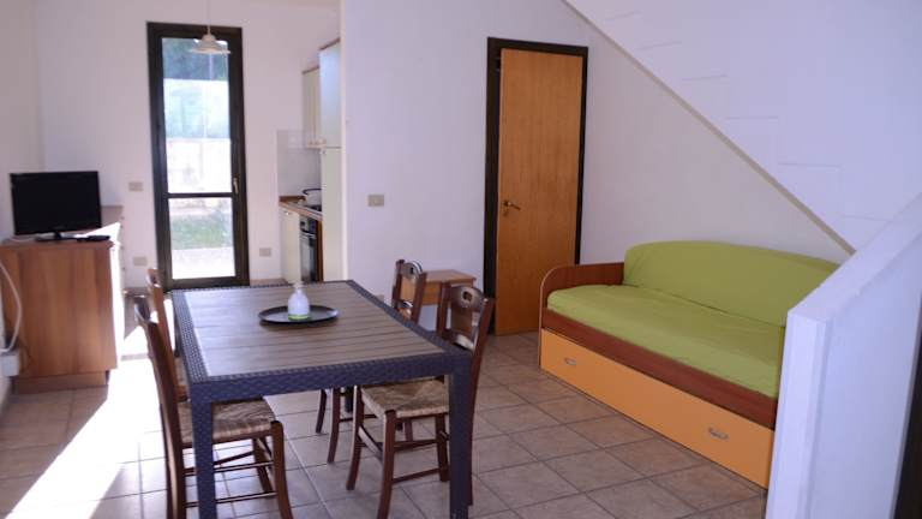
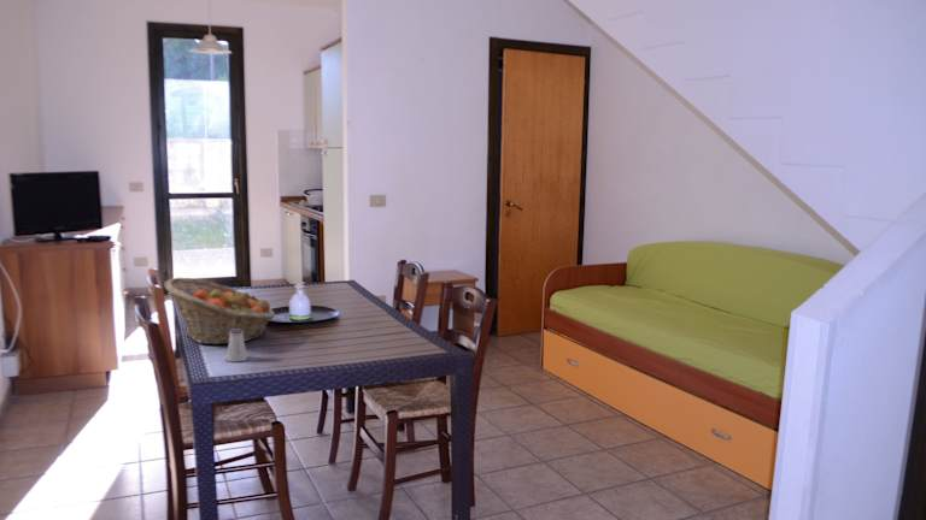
+ saltshaker (236, 344)
+ fruit basket (219, 307)
